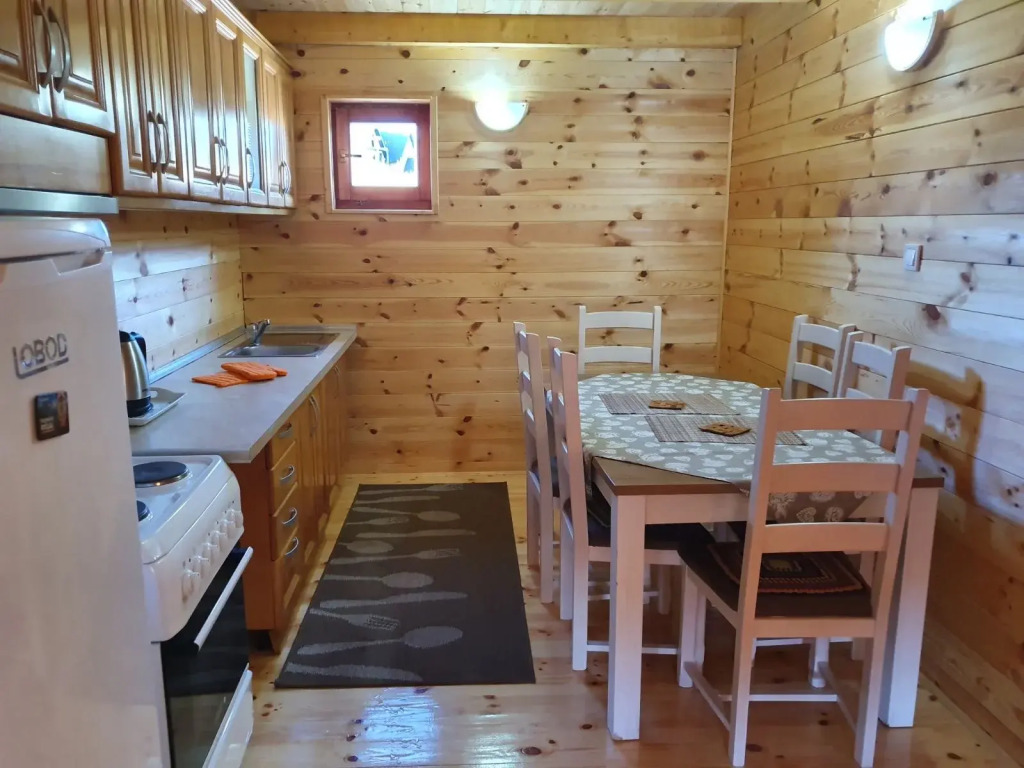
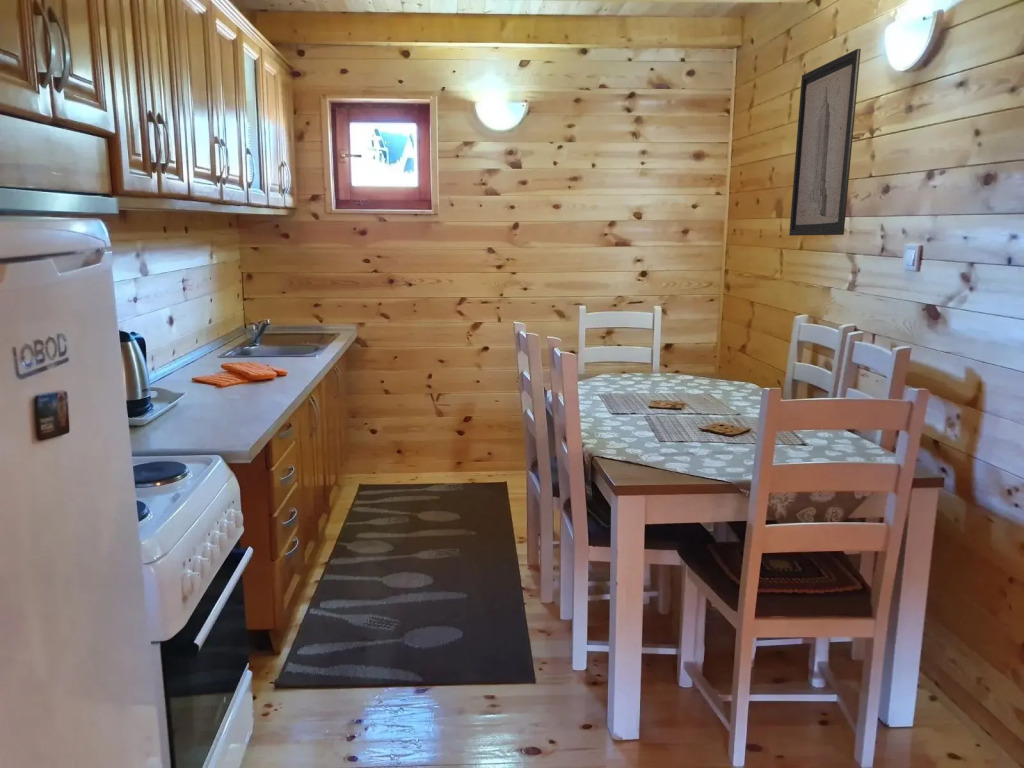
+ wall art (821, 150)
